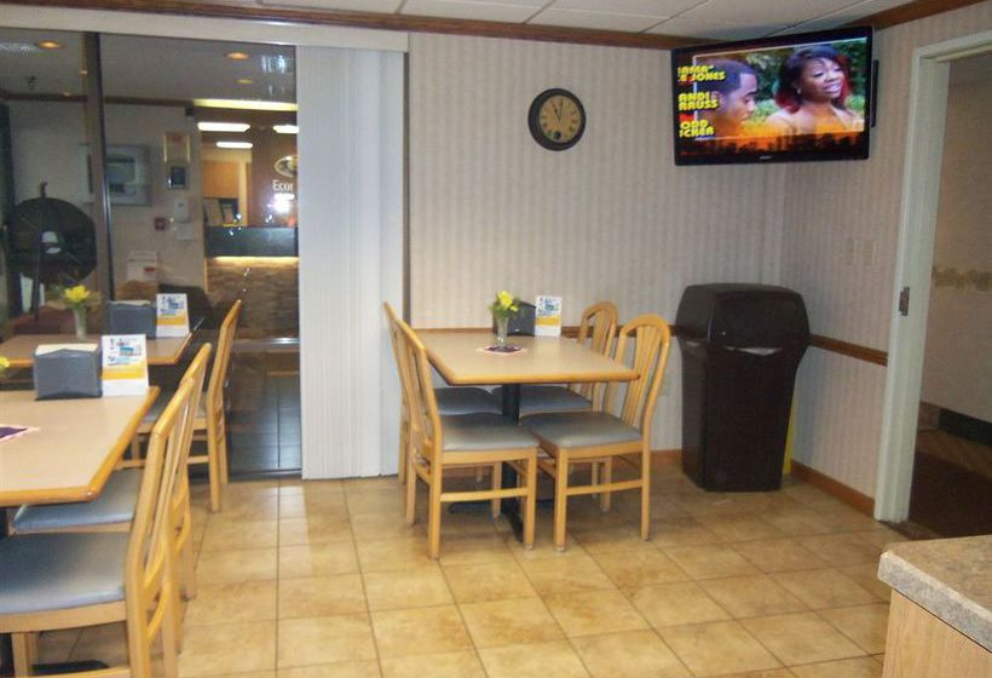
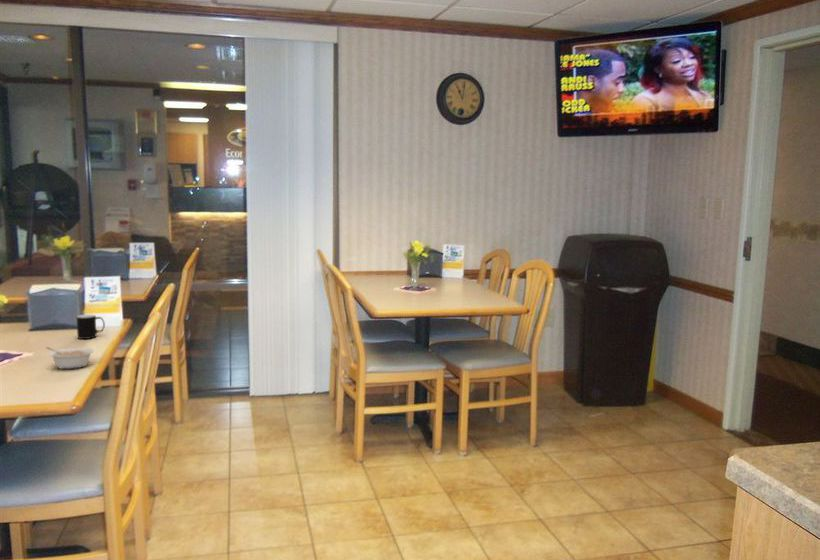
+ legume (70, 357)
+ cup (90, 326)
